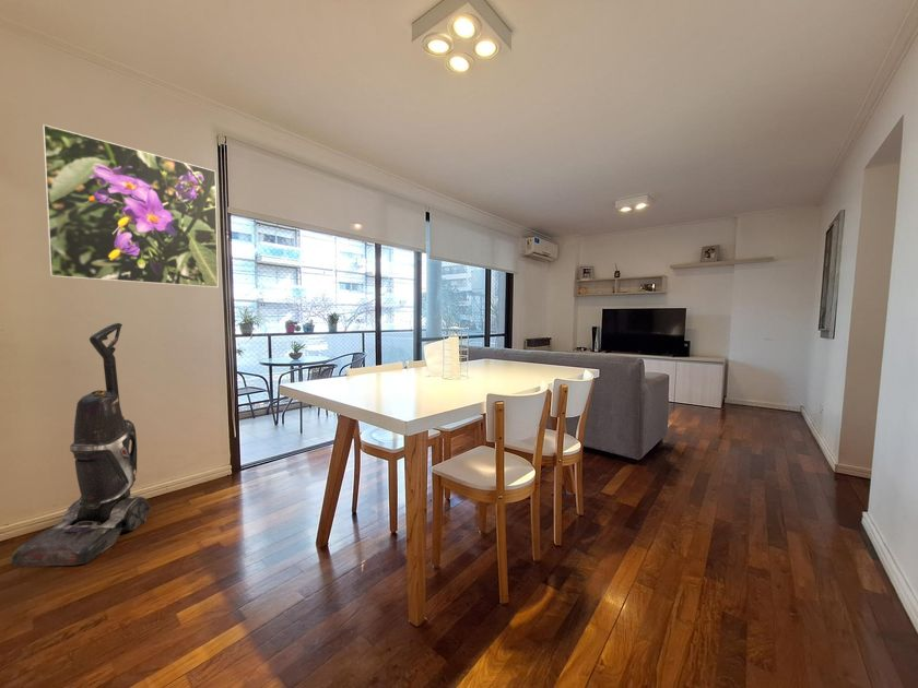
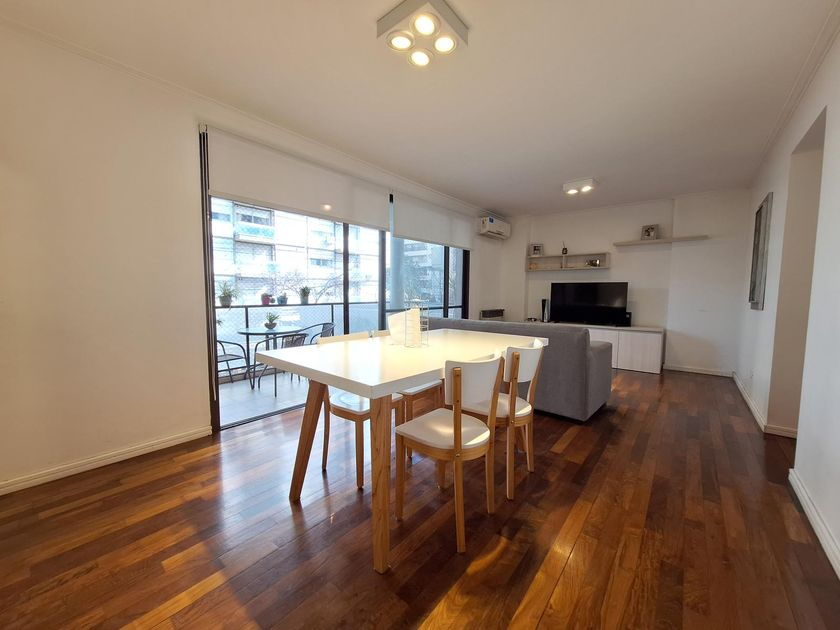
- vacuum cleaner (87, 431)
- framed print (142, 217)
